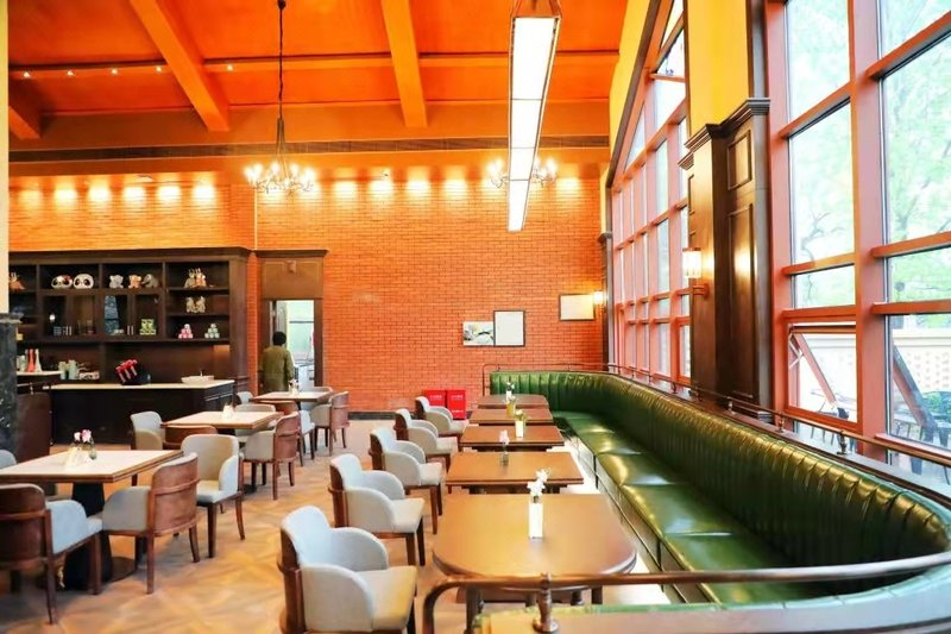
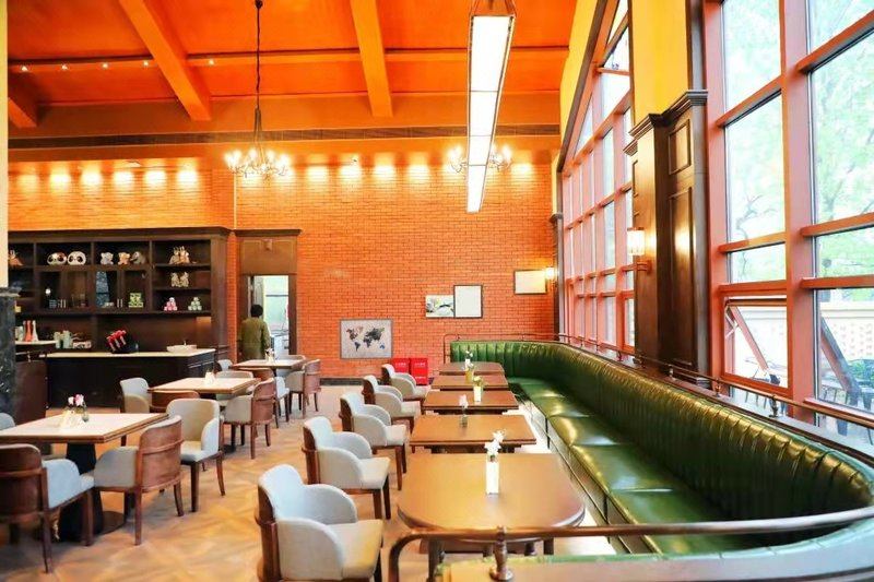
+ wall art (366, 338)
